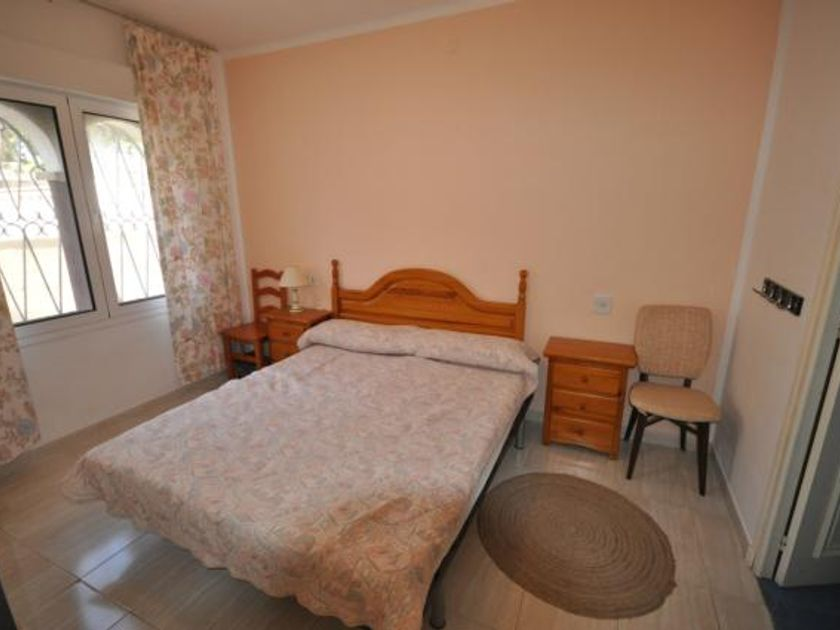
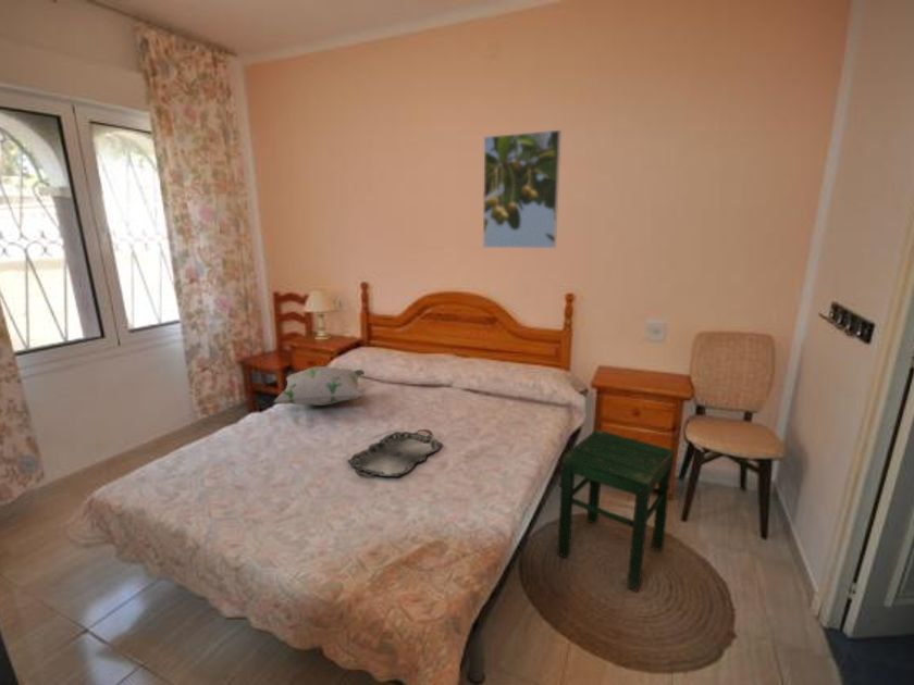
+ serving tray (396, 451)
+ decorative pillow (323, 385)
+ stool (610, 512)
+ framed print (519, 191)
